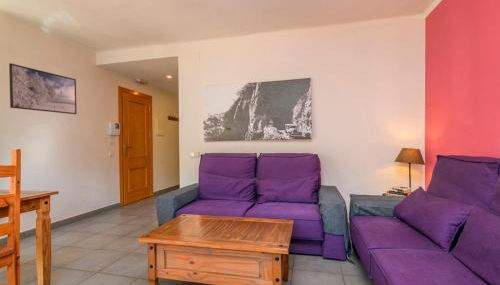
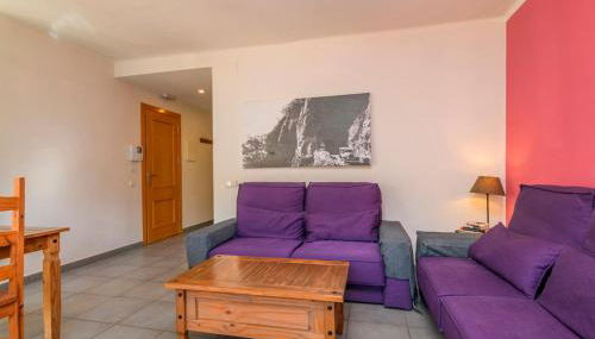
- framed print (46, 91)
